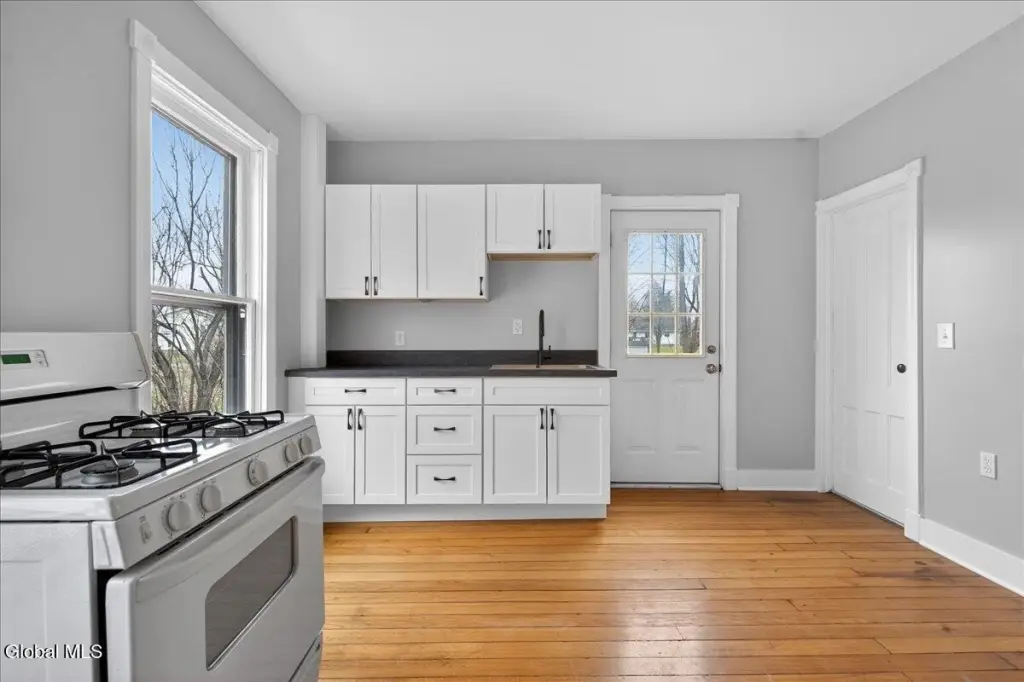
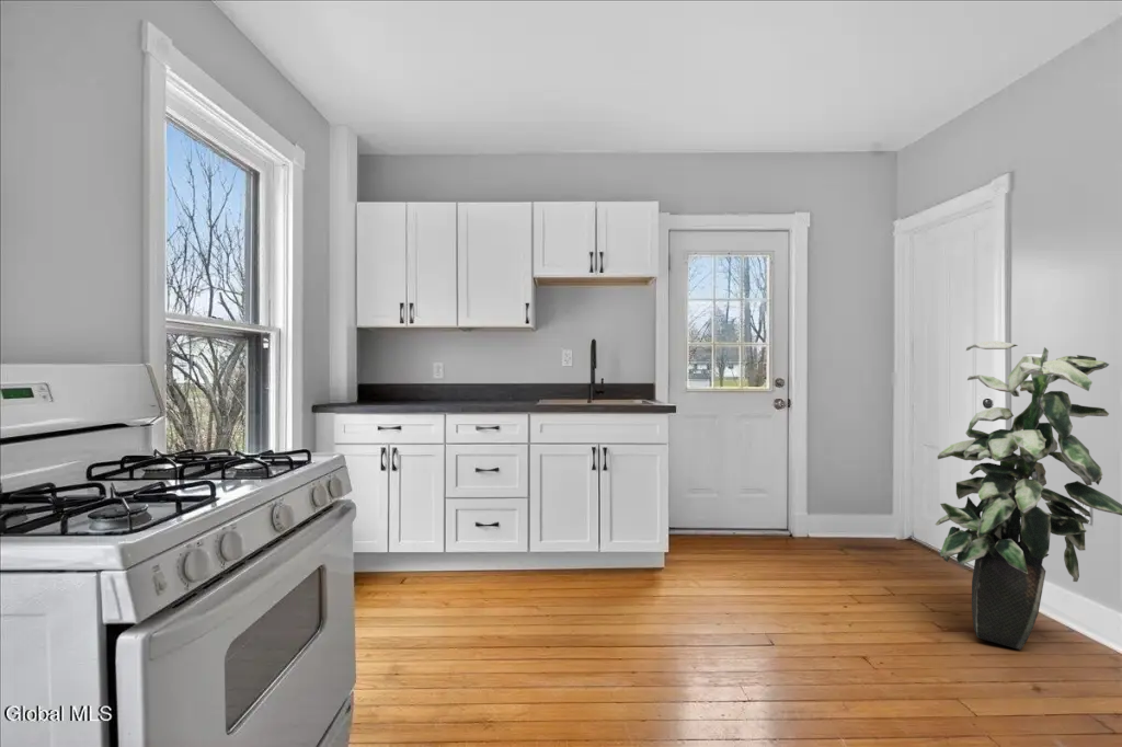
+ indoor plant (1014, 490)
